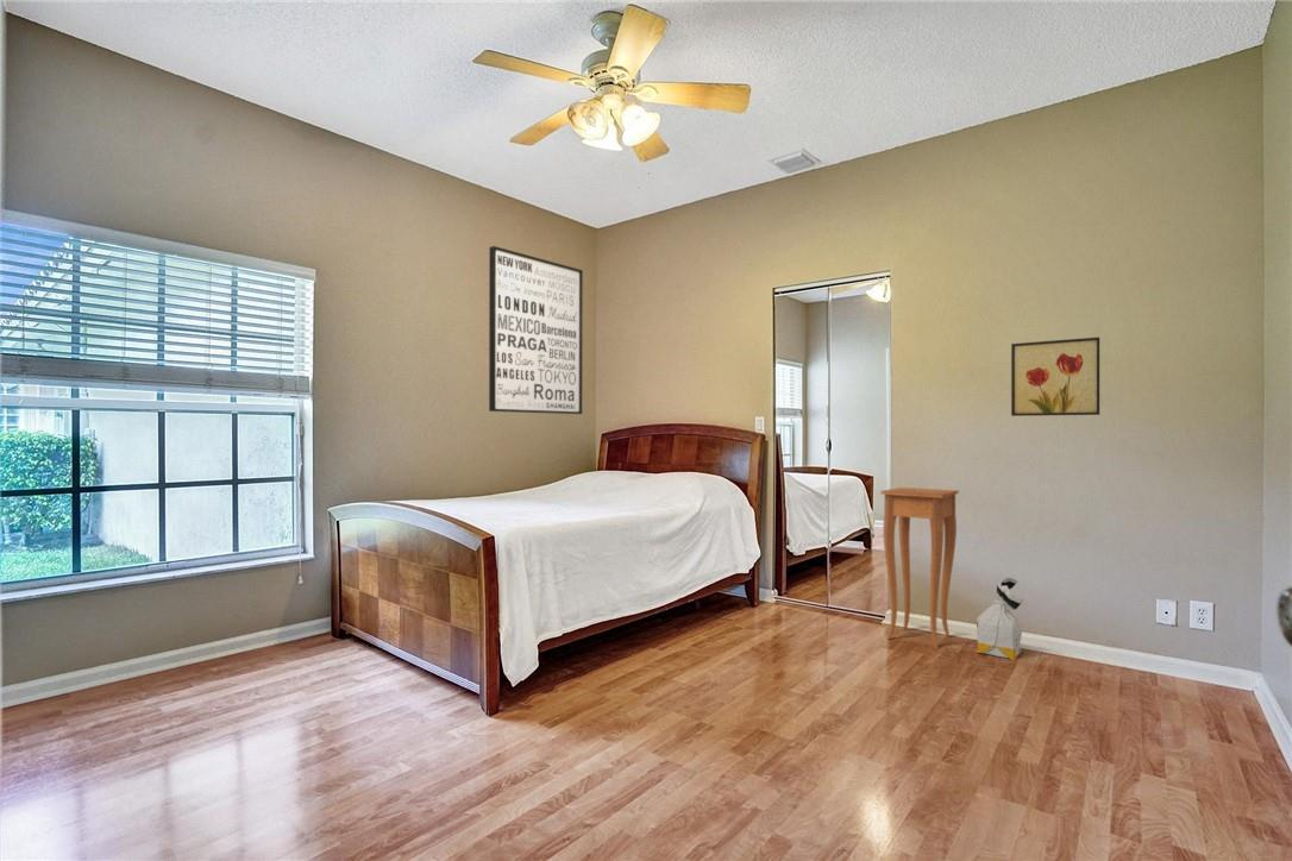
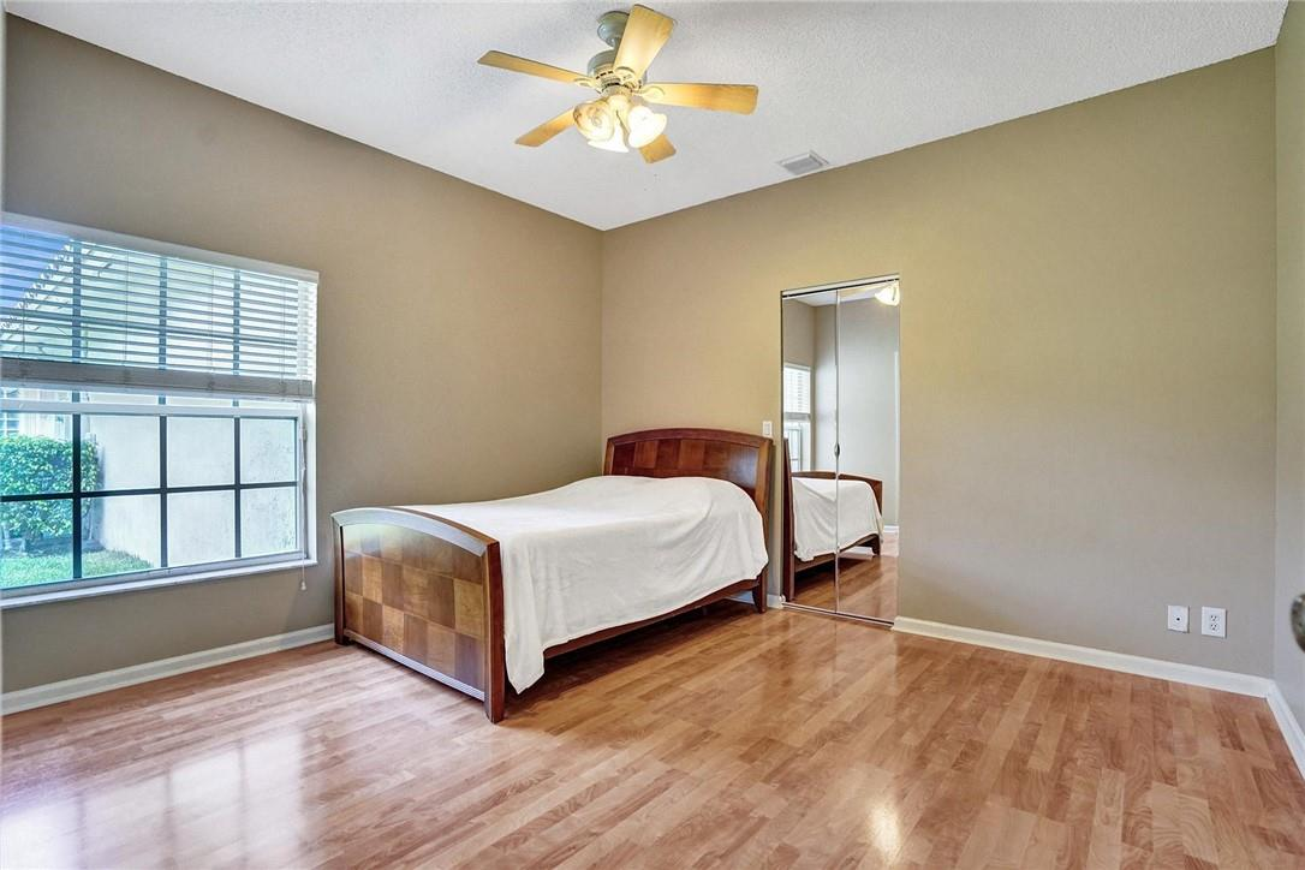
- wall art (538, 335)
- side table (909, 564)
- wall art (1054, 378)
- bag (1001, 615)
